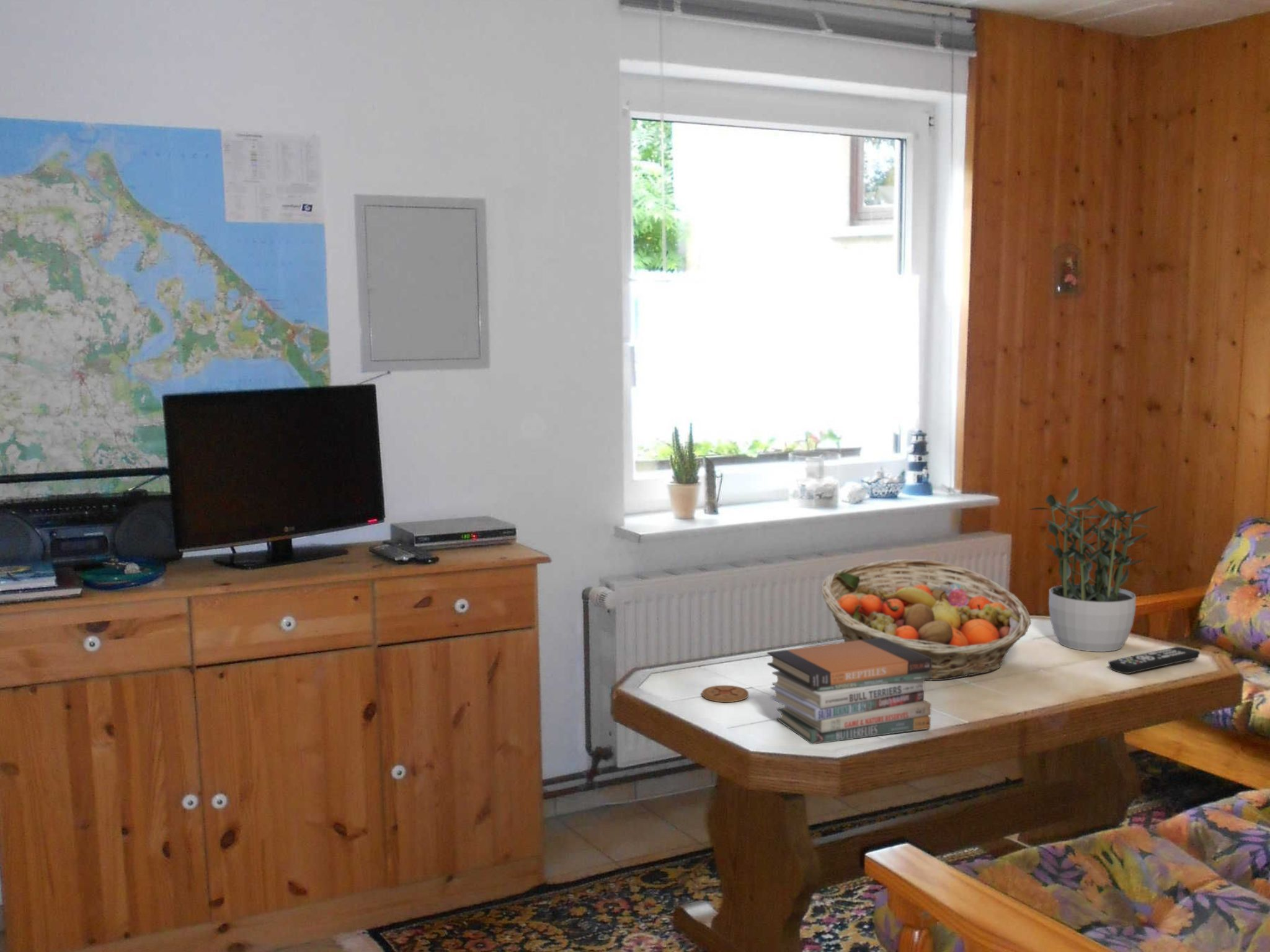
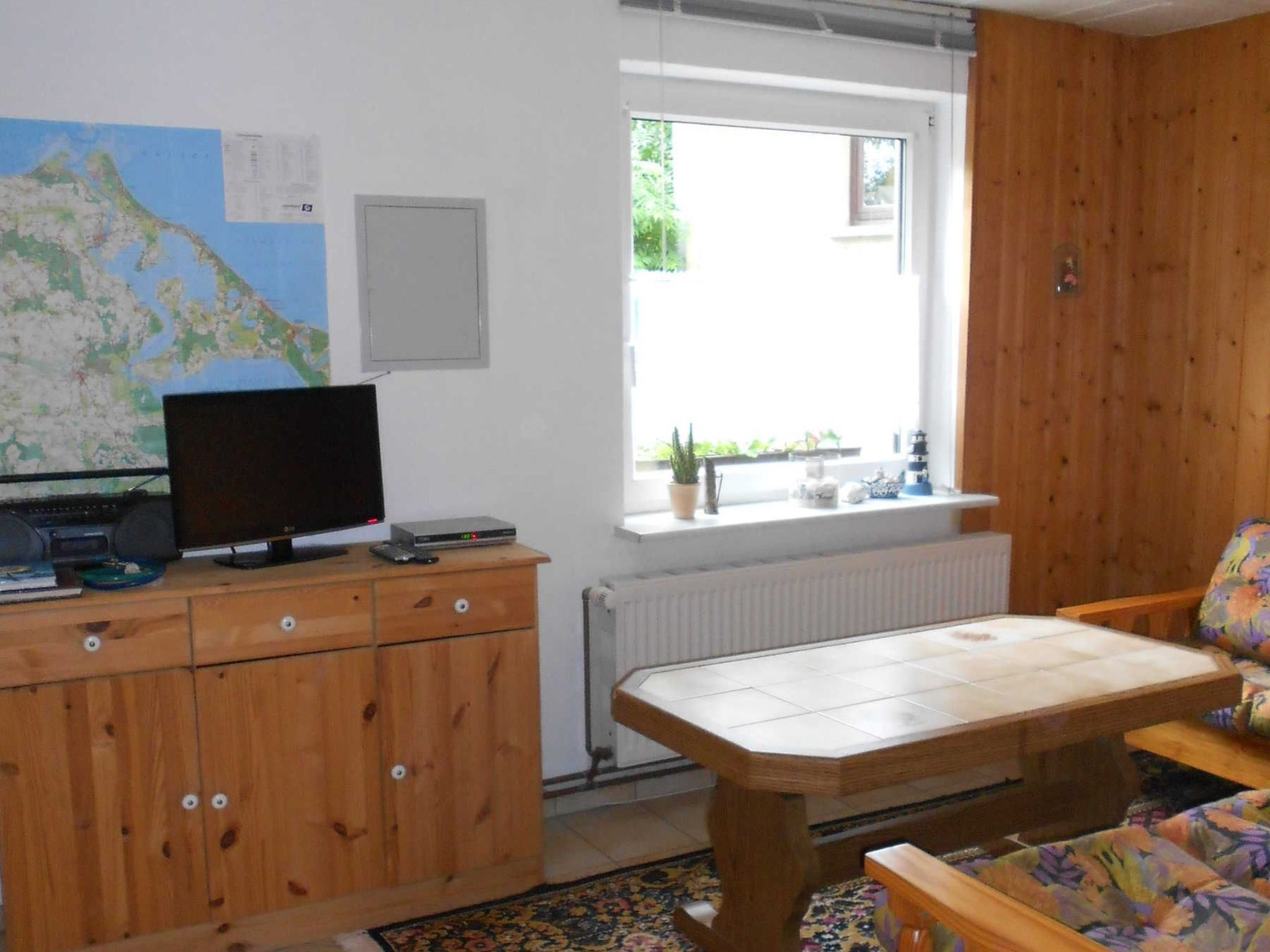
- coaster (725, 693)
- fruit basket (923, 617)
- remote control (1155, 659)
- potted plant (1090, 565)
- book stack (849, 689)
